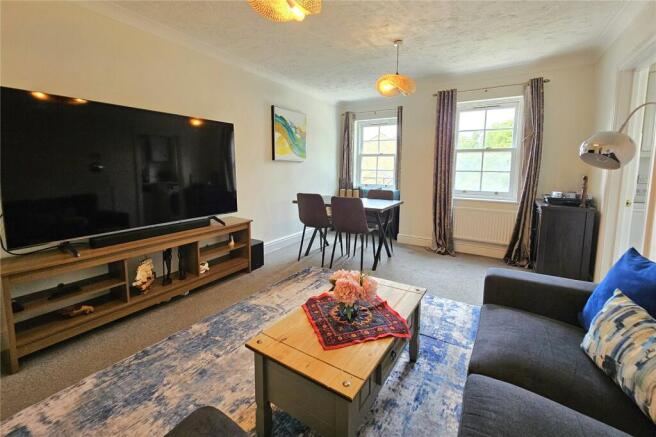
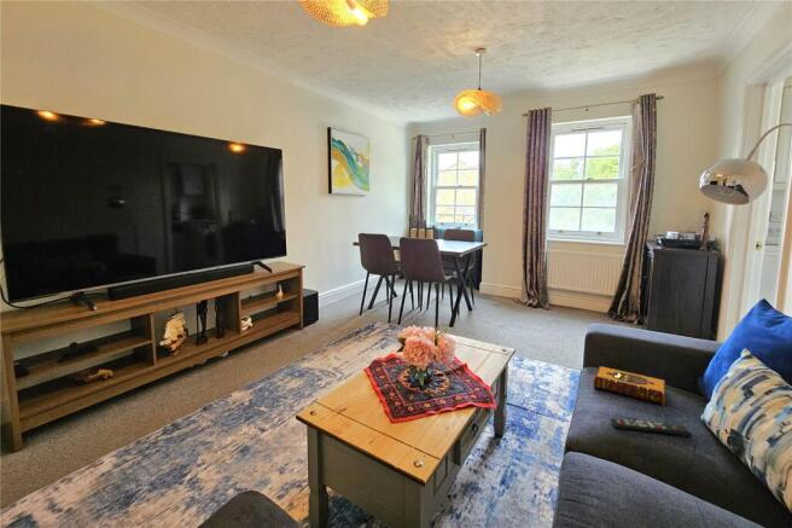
+ hardback book (628, 383)
+ remote control (650, 427)
